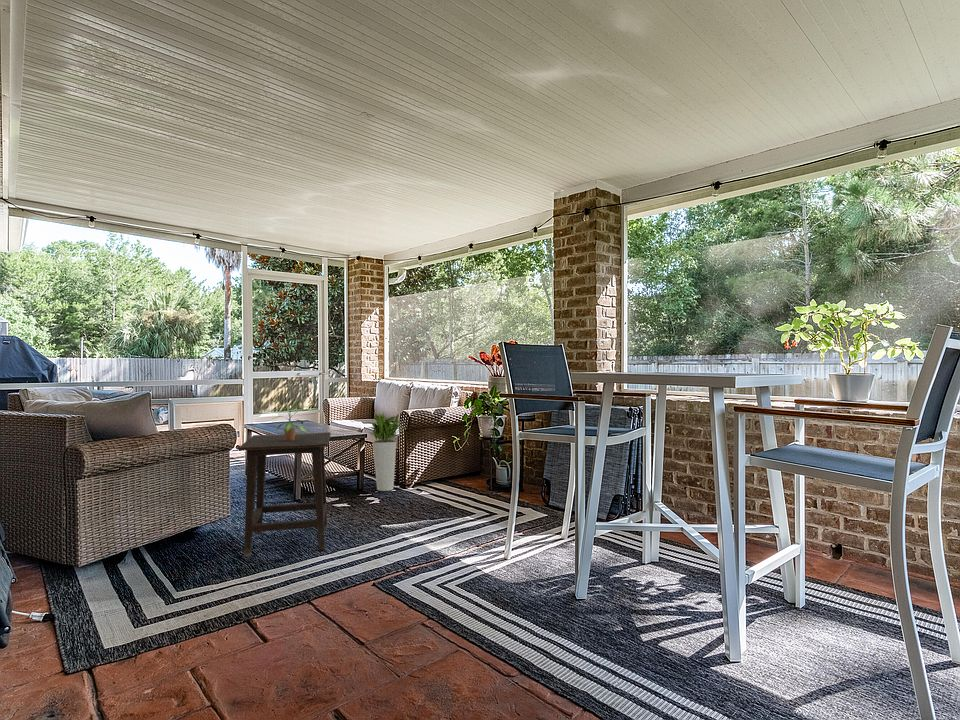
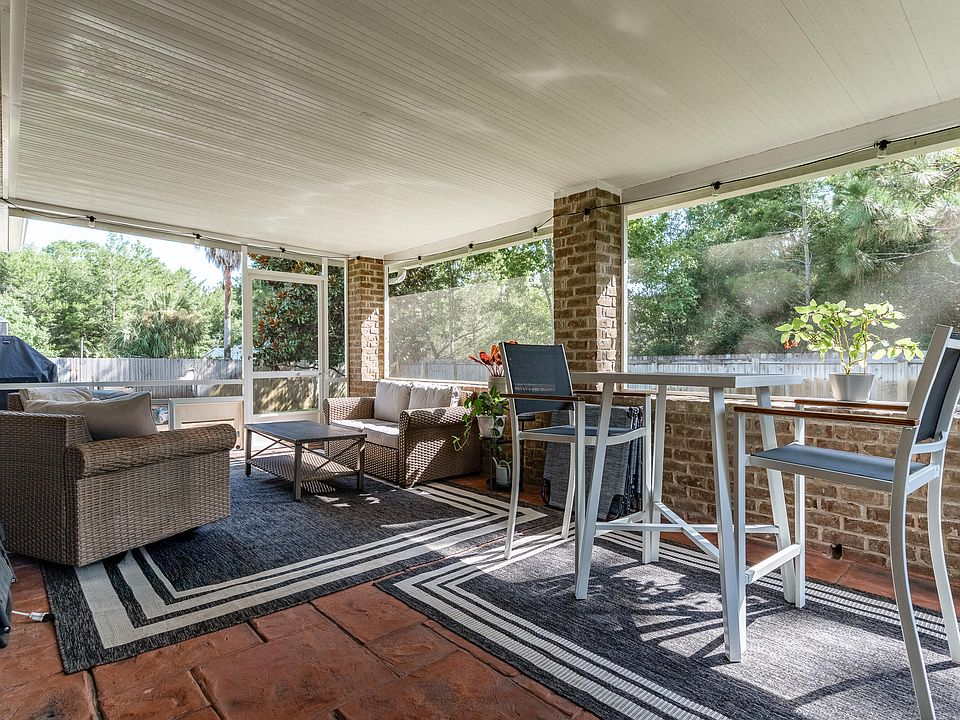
- planter (383, 450)
- side table (289, 504)
- potted plant (293, 420)
